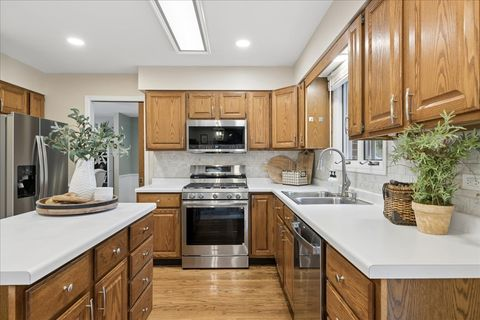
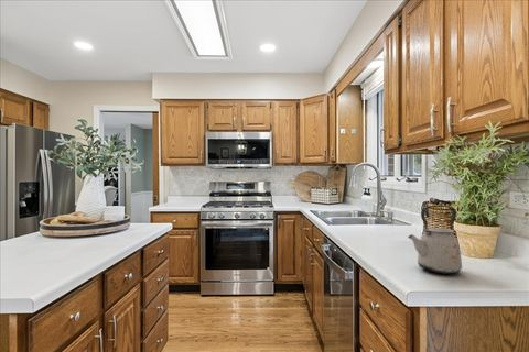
+ kettle (432, 238)
